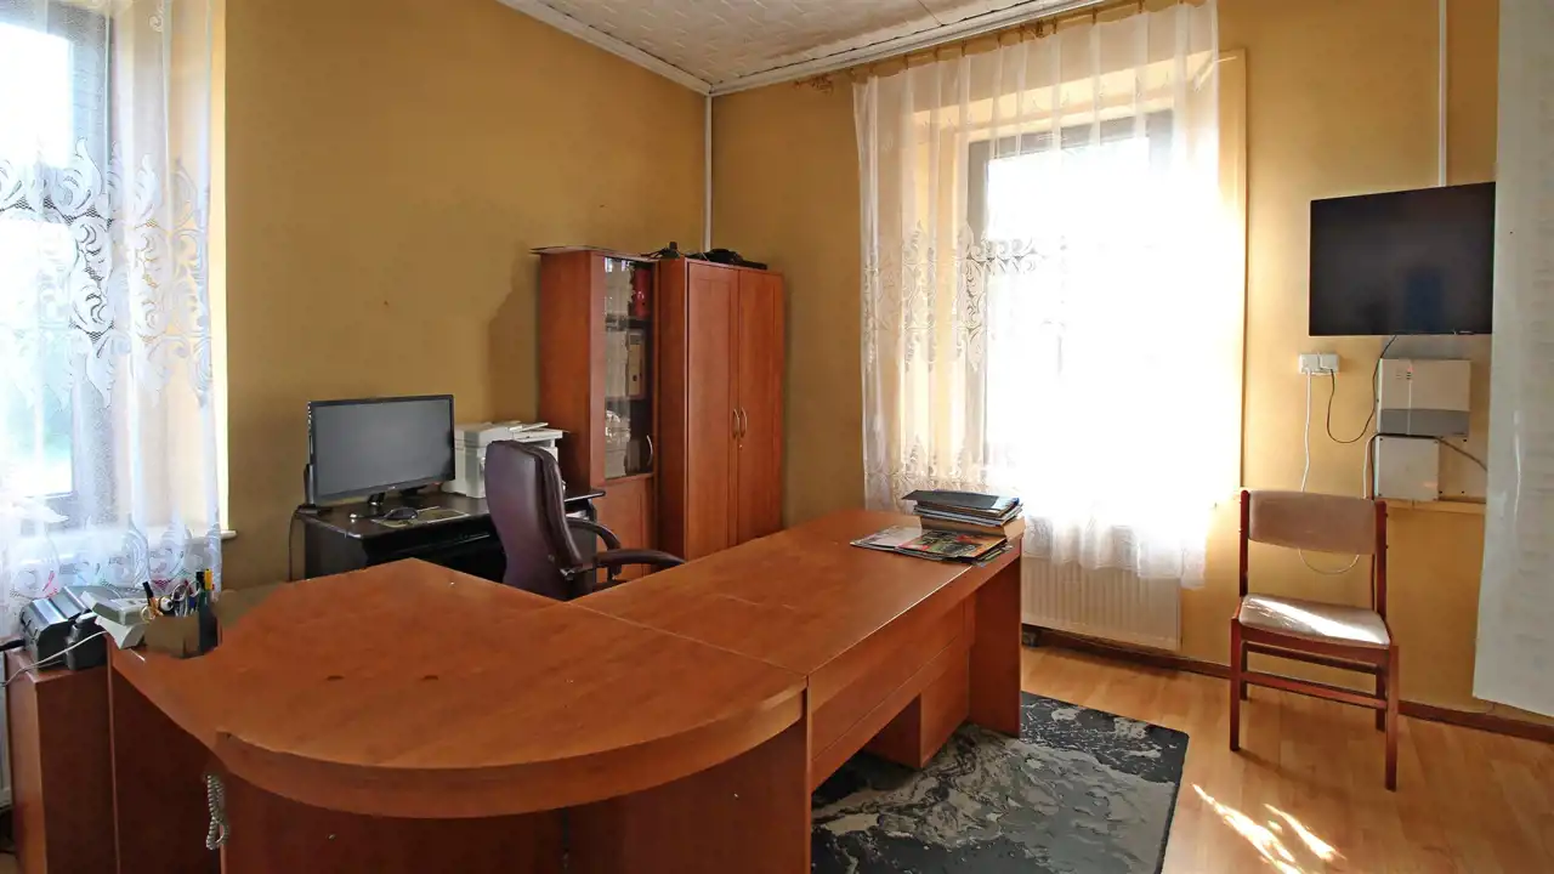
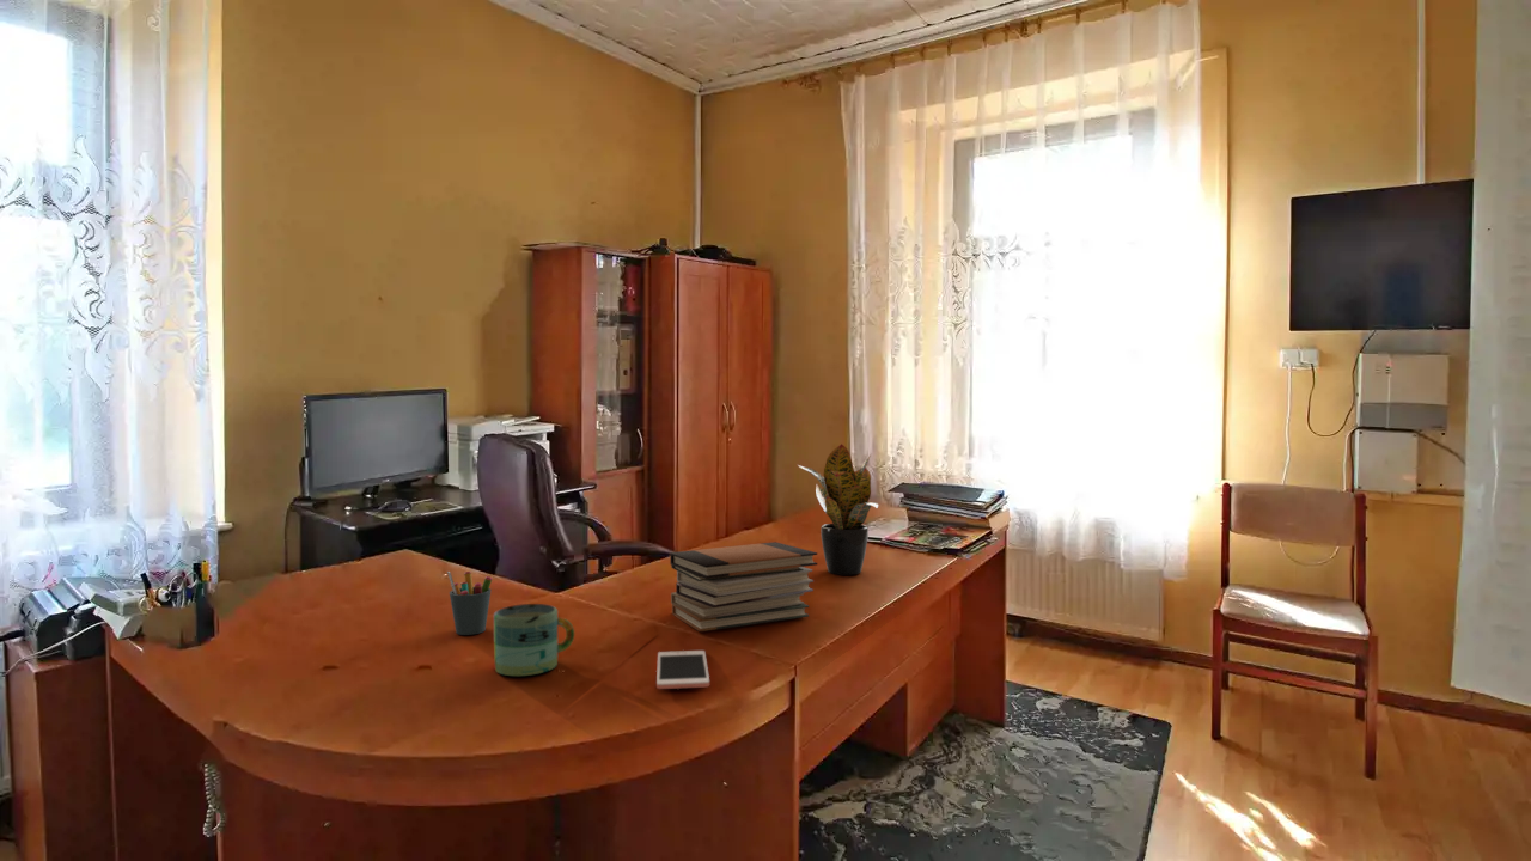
+ book stack (743, 584)
+ cell phone (682, 667)
+ potted plant (843, 506)
+ pen holder (470, 599)
+ mug (535, 636)
